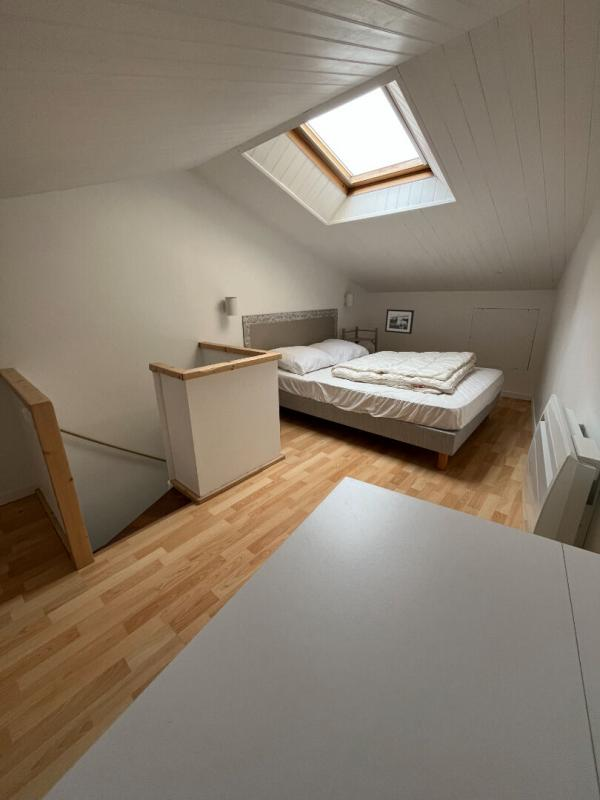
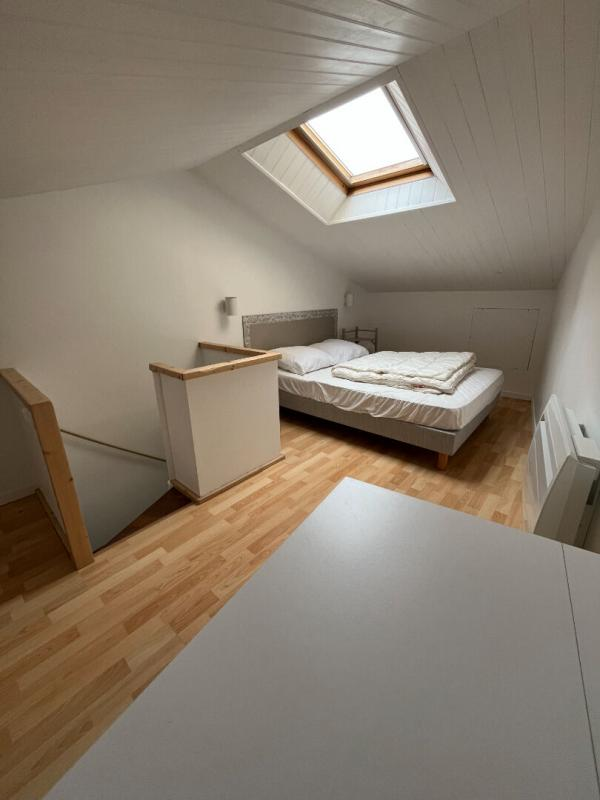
- picture frame (399, 321)
